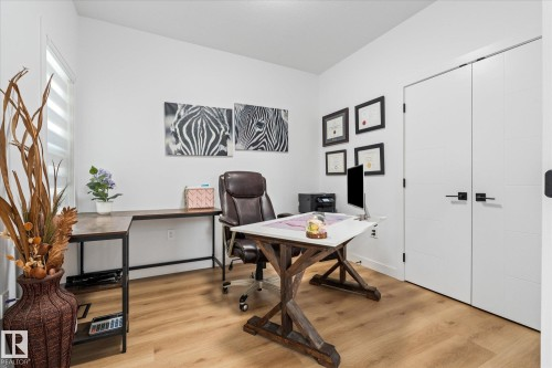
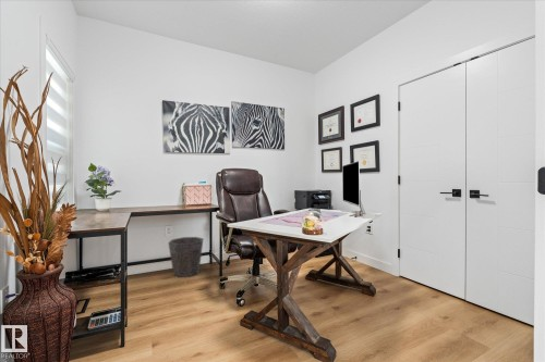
+ waste bin (186, 257)
